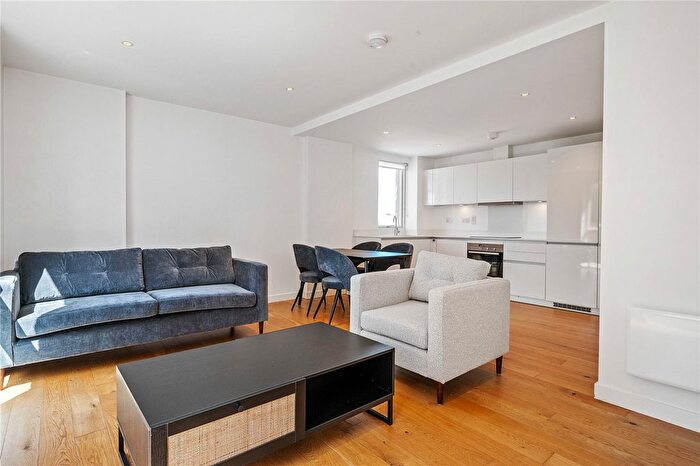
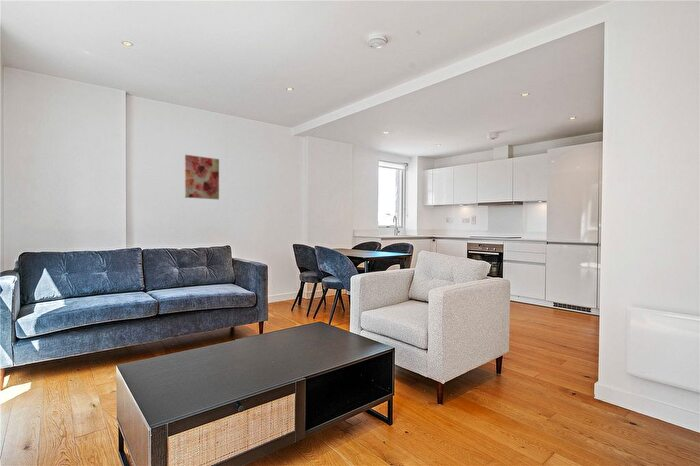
+ wall art (202, 177)
